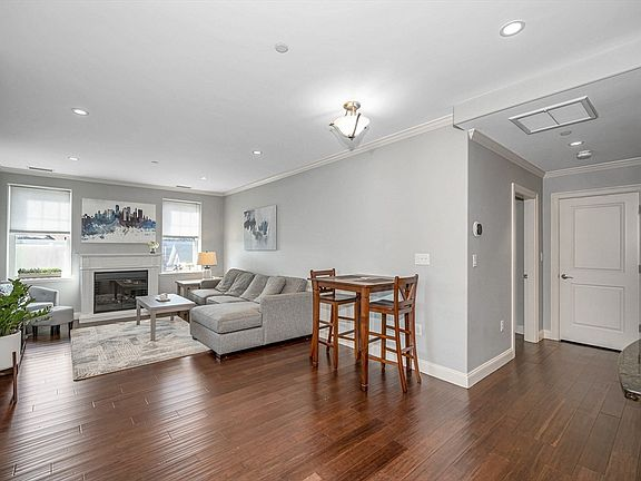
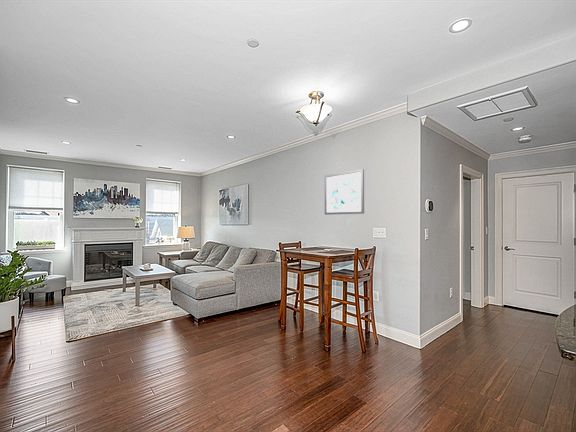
+ wall art (343, 193)
